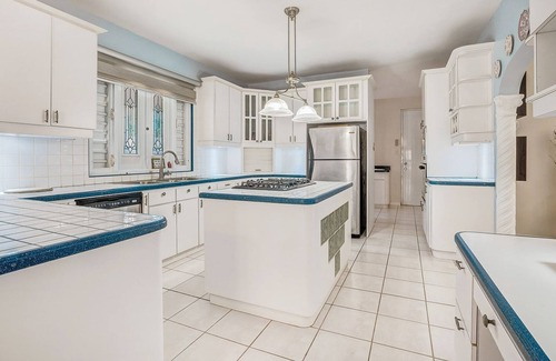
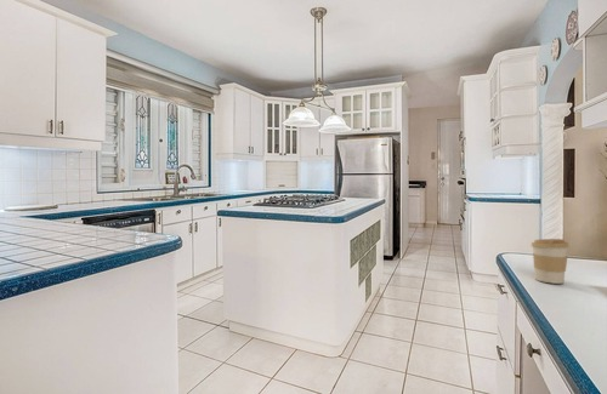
+ coffee cup (549, 258)
